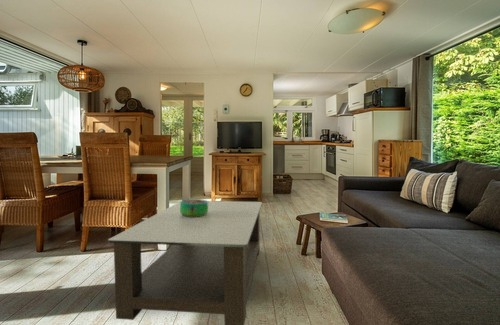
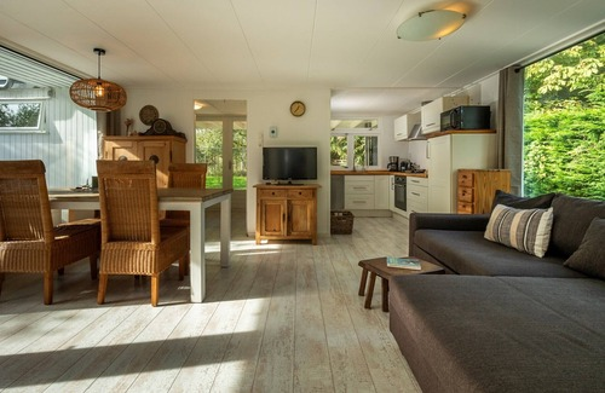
- decorative bowl (194, 207)
- coffee table (205, 246)
